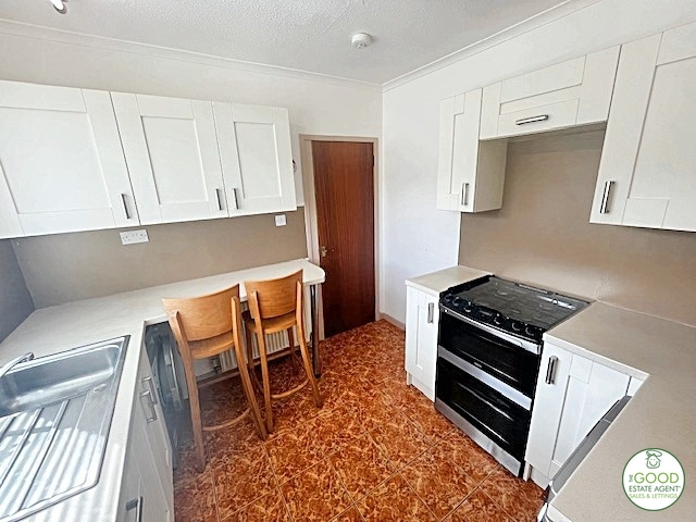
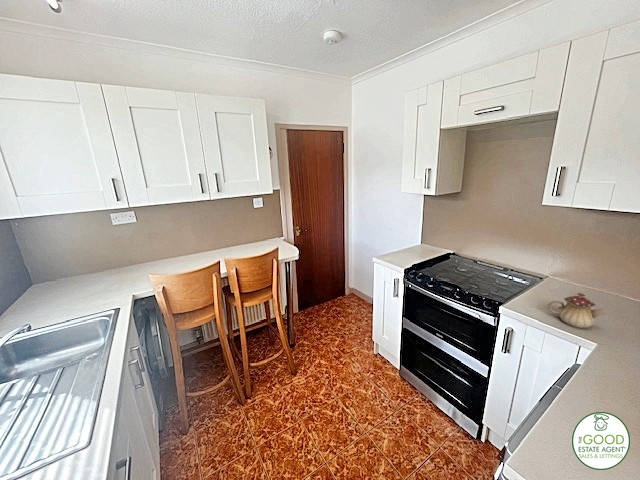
+ teapot (575, 307)
